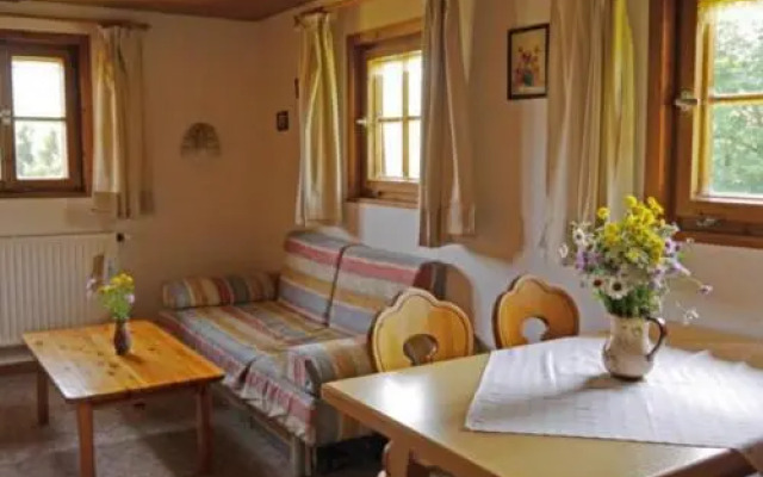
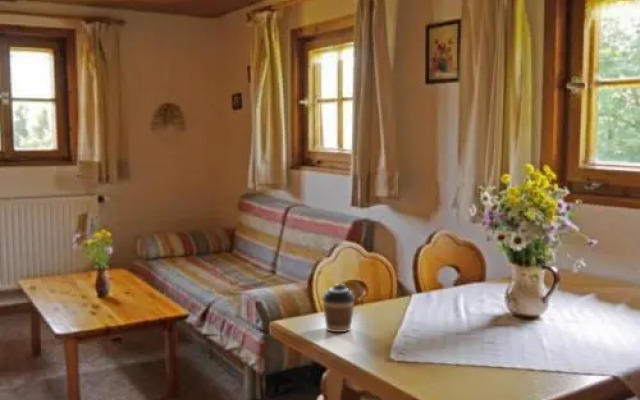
+ coffee cup (338, 307)
